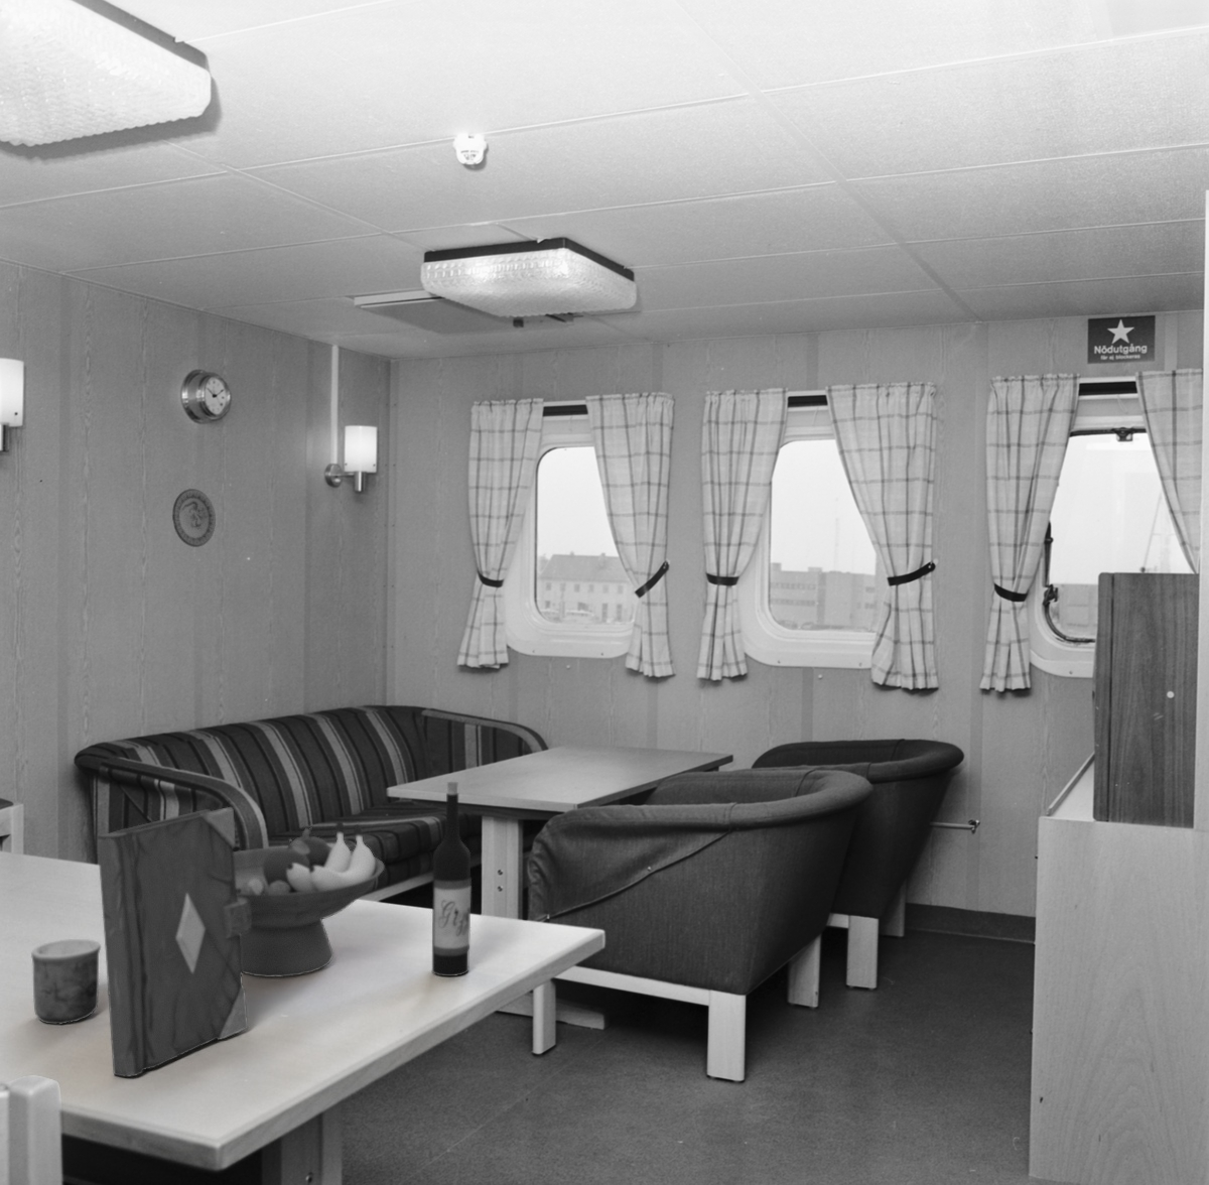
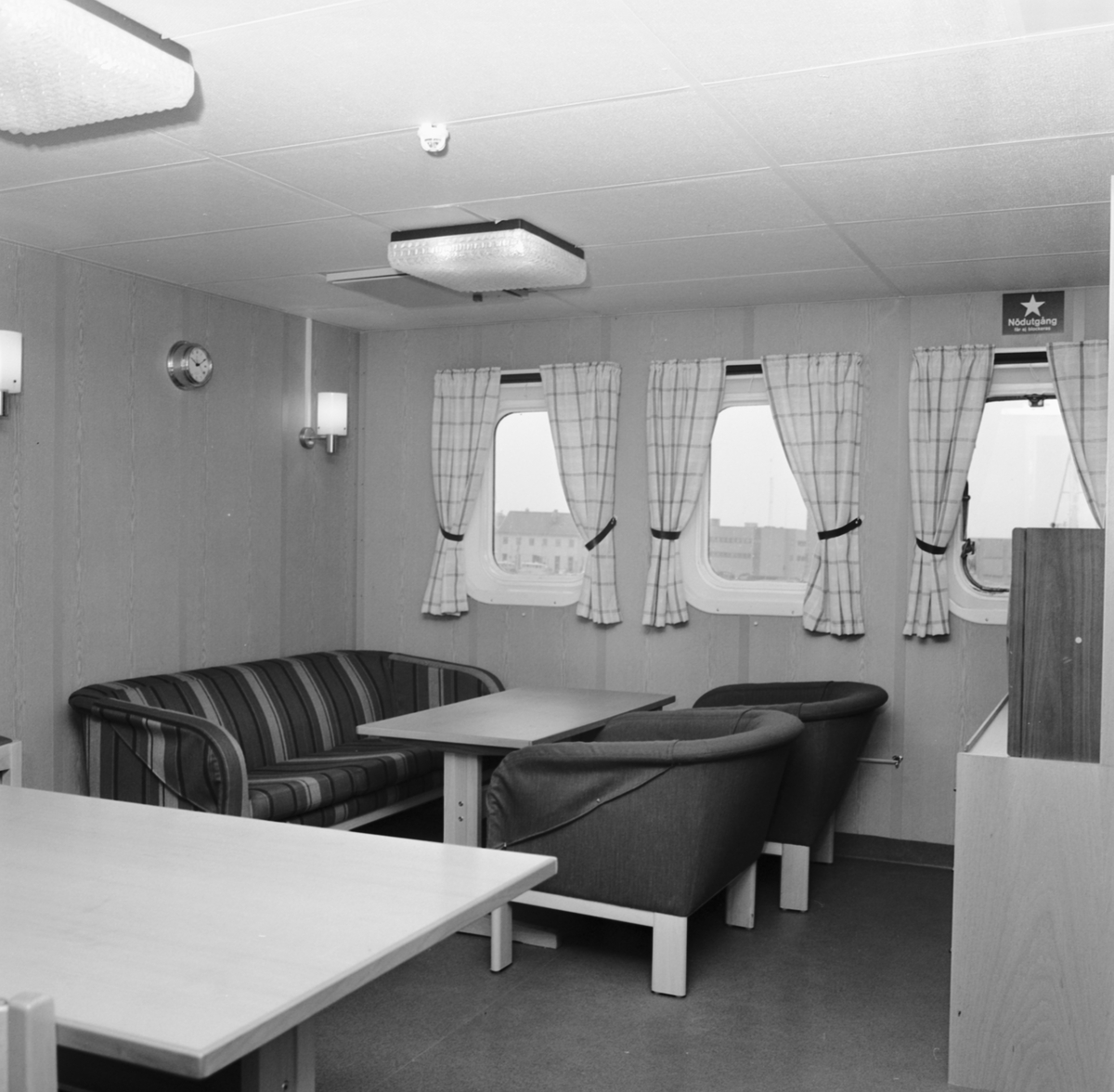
- cup (65, 980)
- wine bottle (451, 877)
- decorative plate (193, 518)
- book (177, 932)
- fruit bowl (283, 896)
